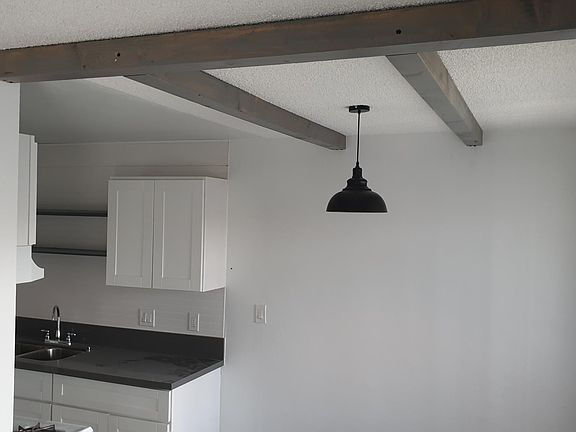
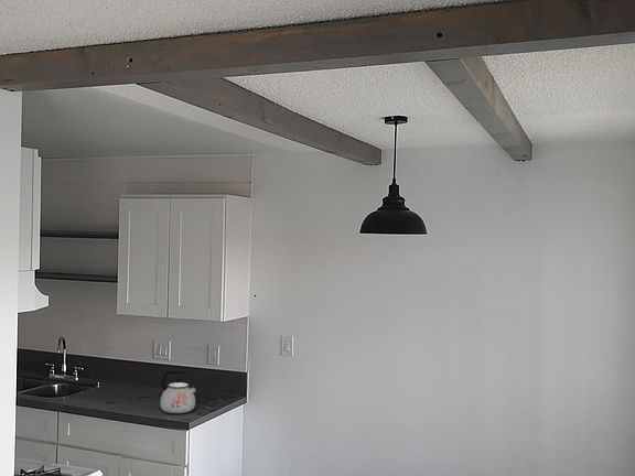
+ kettle (177, 391)
